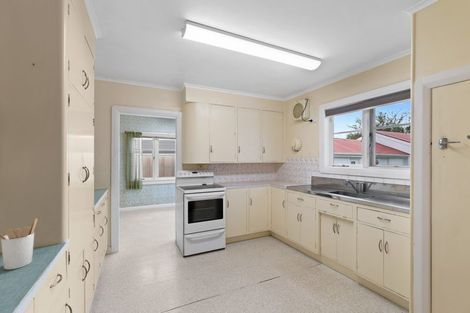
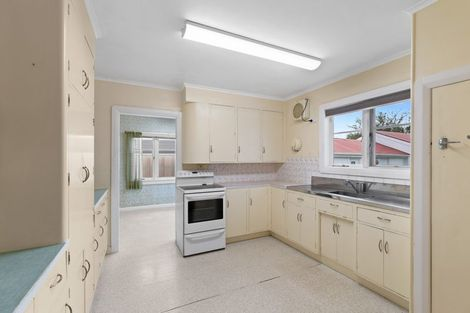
- utensil holder (18, 244)
